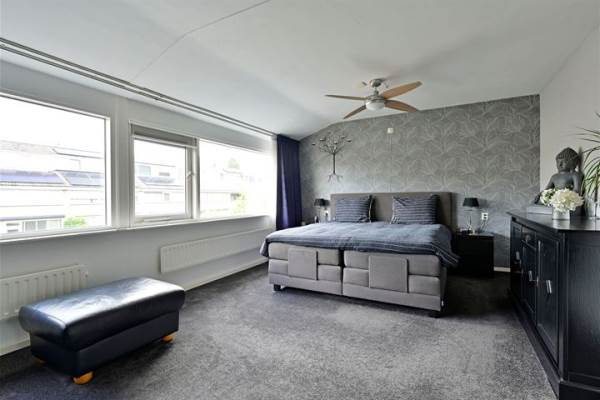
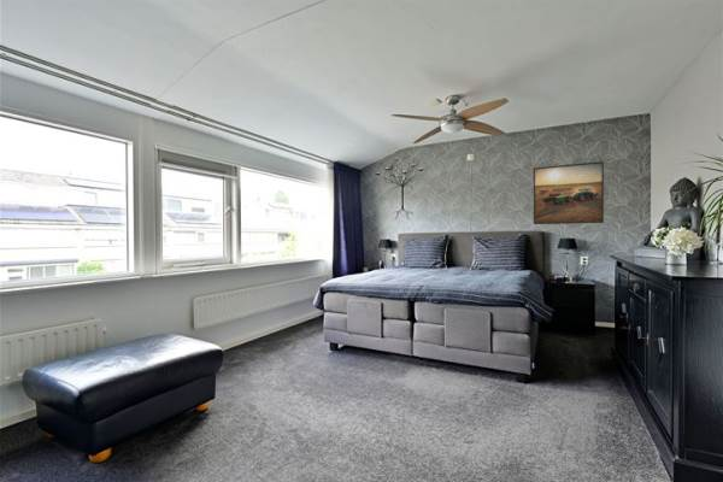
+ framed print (566, 194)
